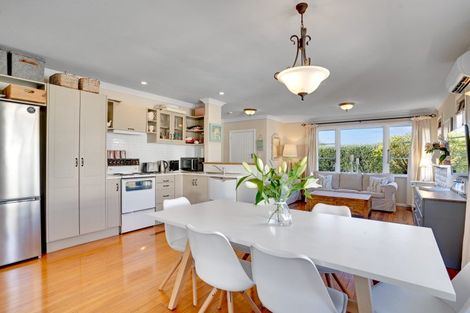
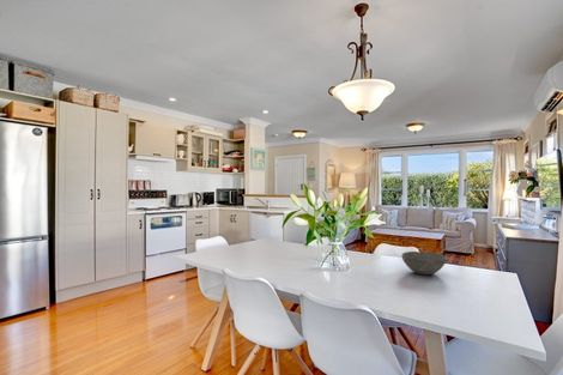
+ bowl (423, 264)
